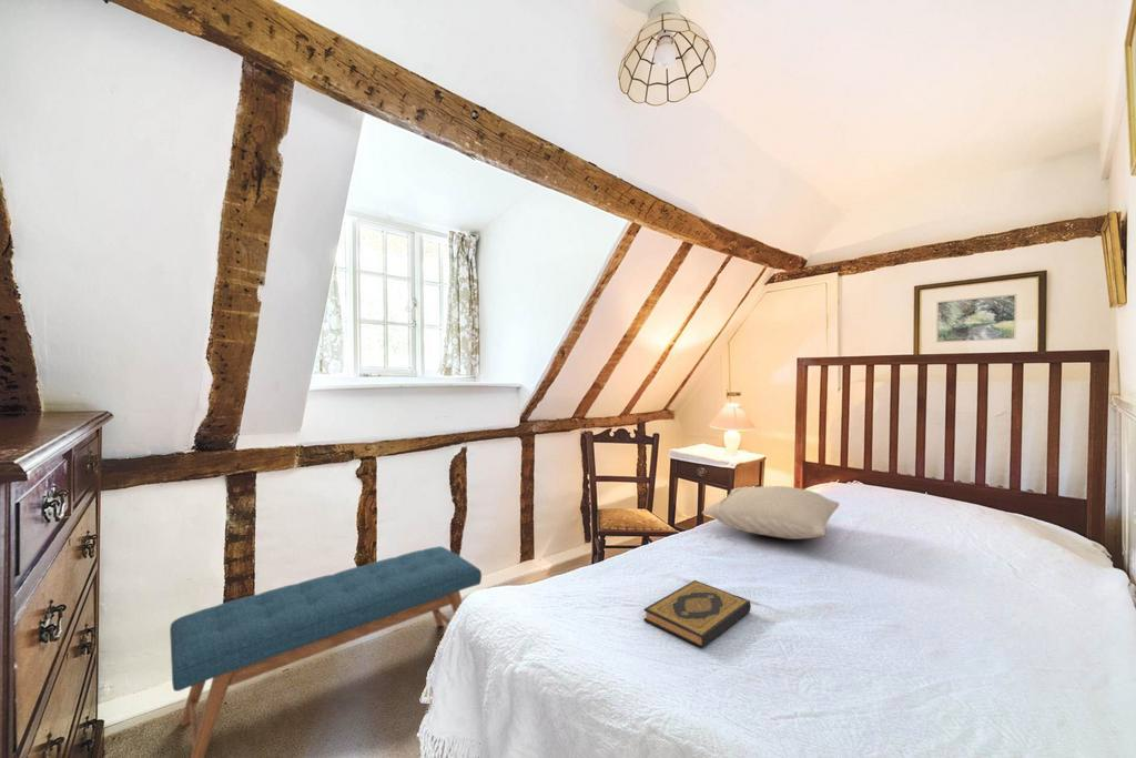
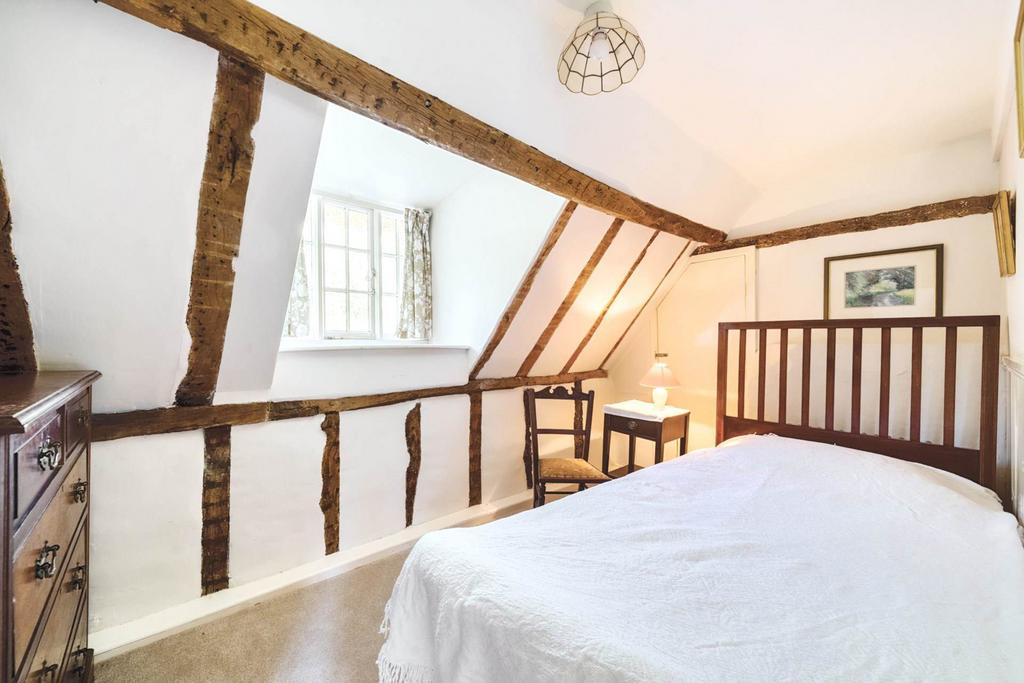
- pillow (771, 509)
- hardback book (698, 610)
- bench (344, 634)
